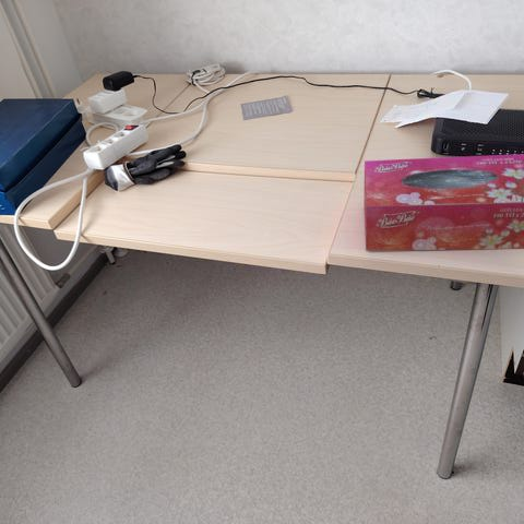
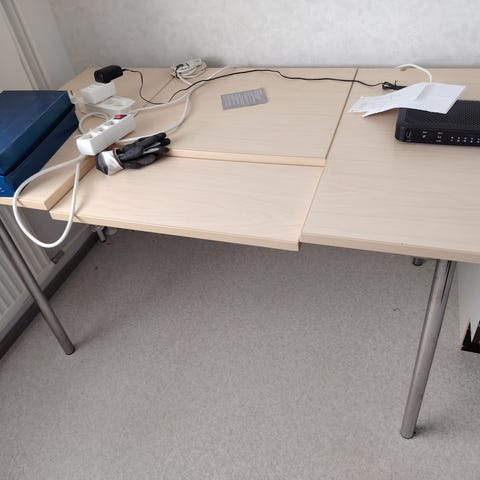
- tissue box (445, 202)
